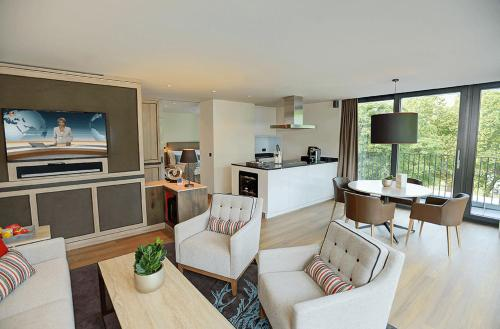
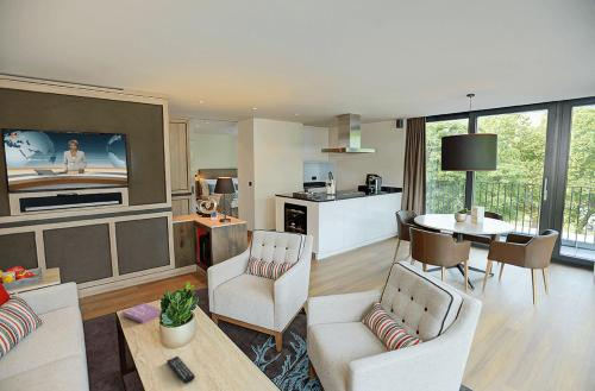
+ remote control (180, 368)
+ book (143, 313)
